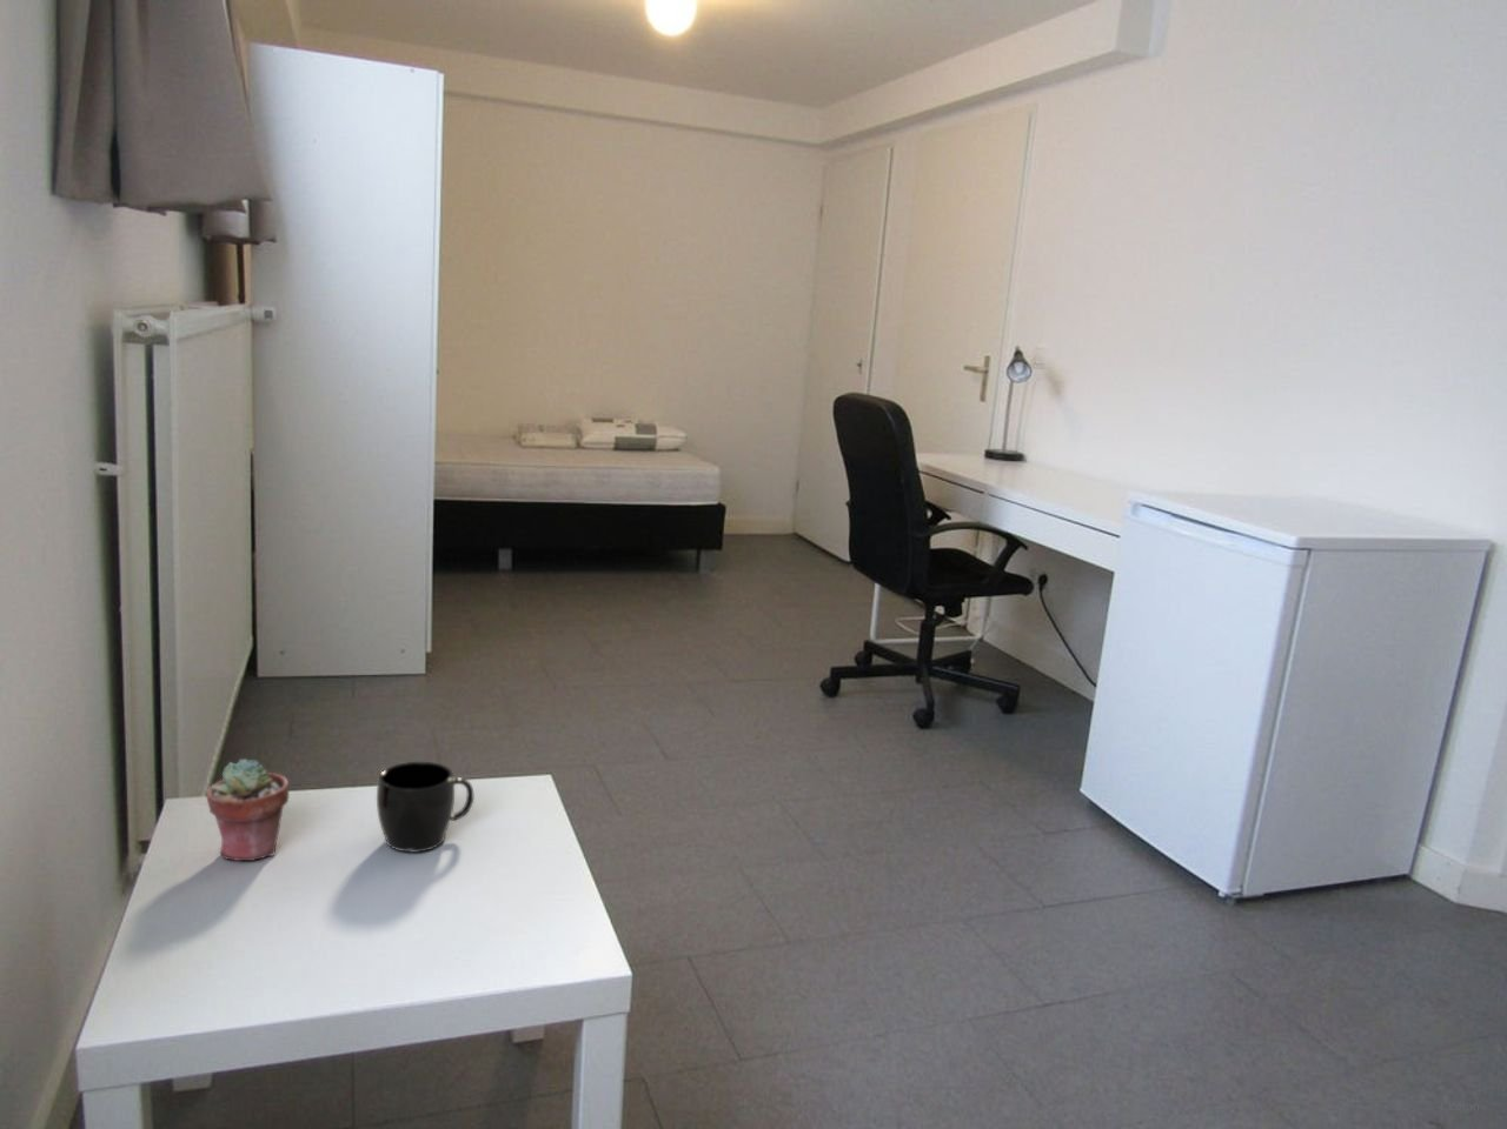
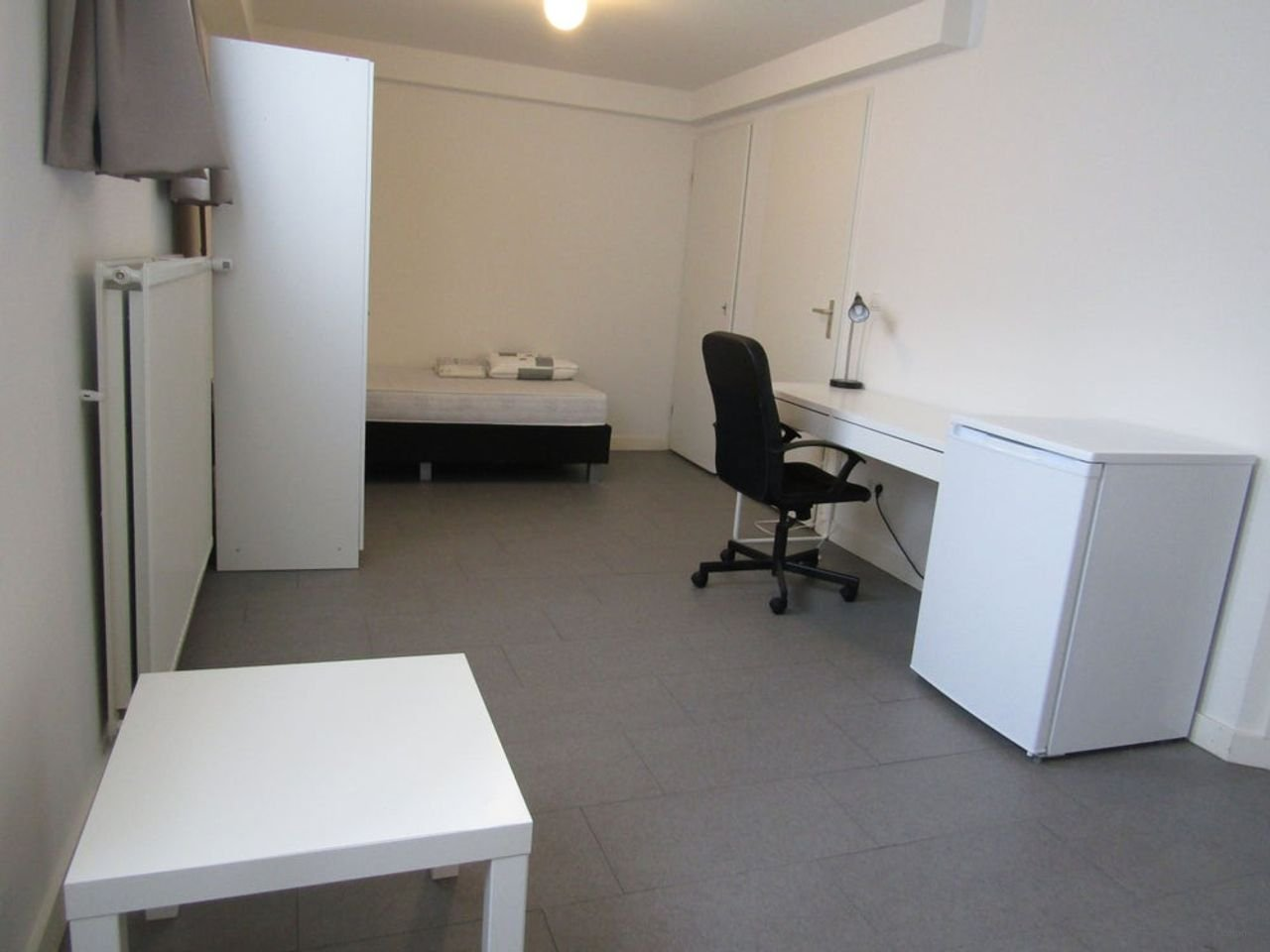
- mug (426, 805)
- potted succulent (248, 804)
